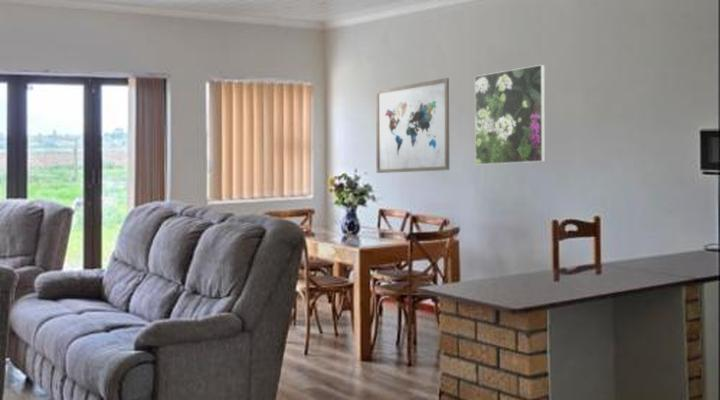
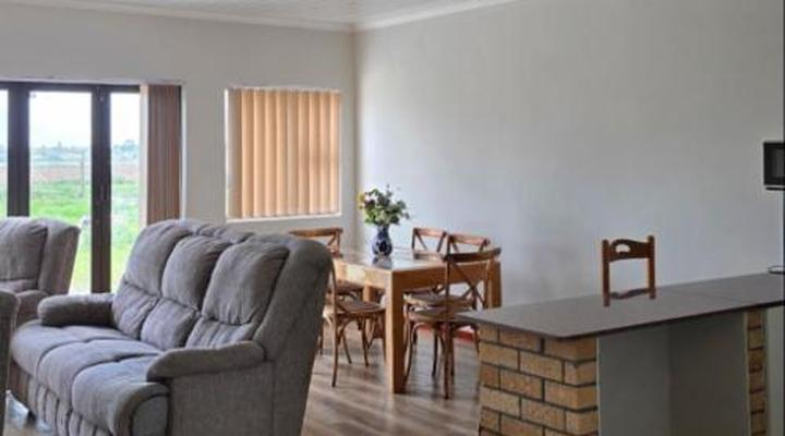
- wall art (410, 128)
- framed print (508, 117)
